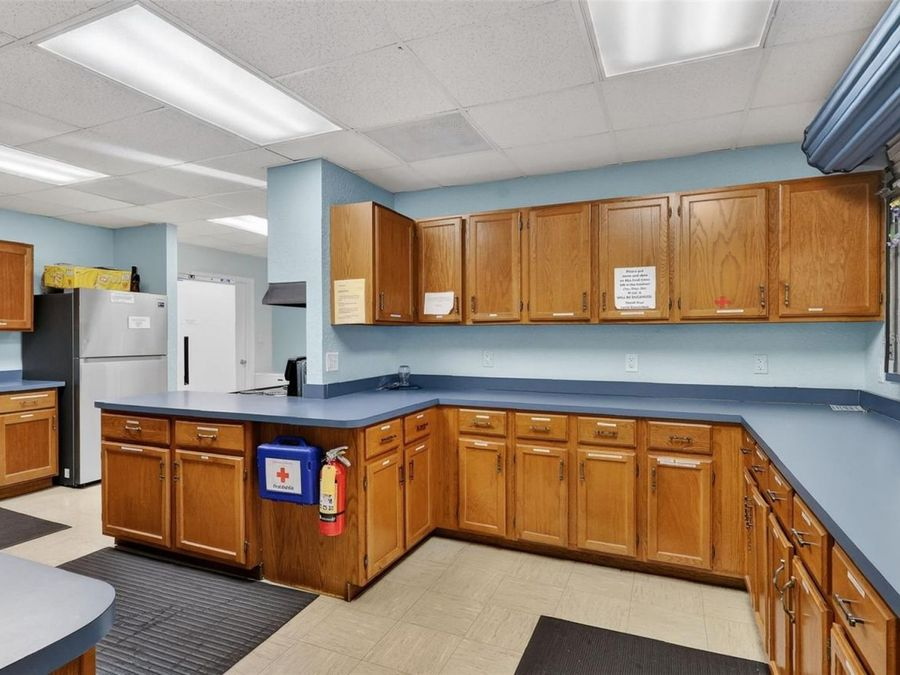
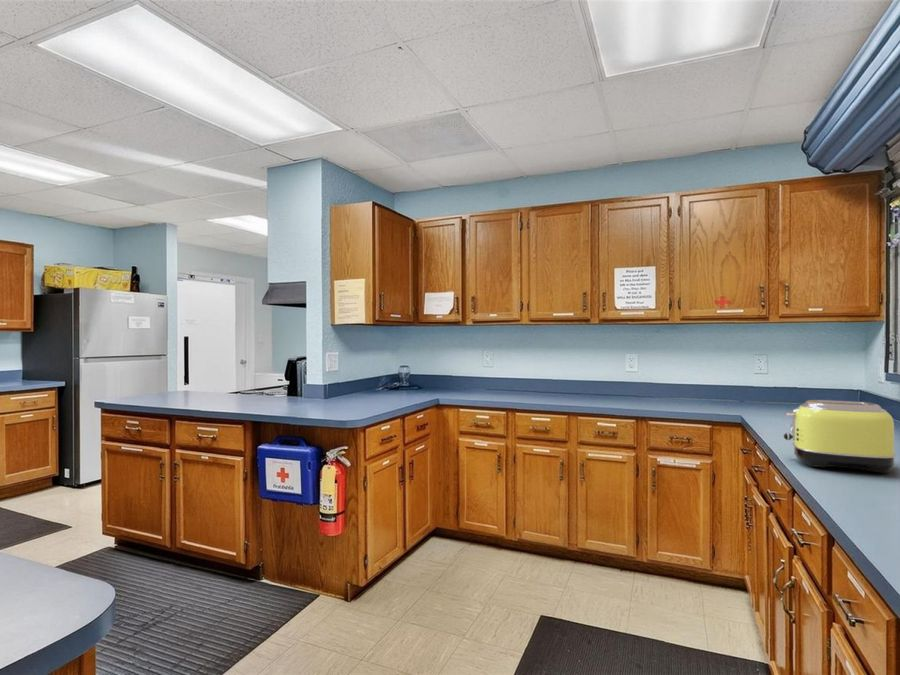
+ toaster (837, 433)
